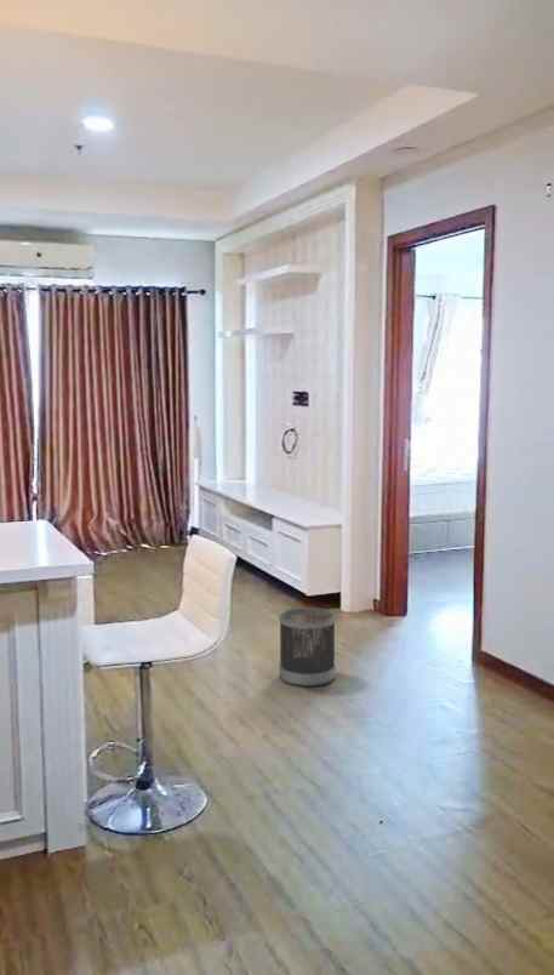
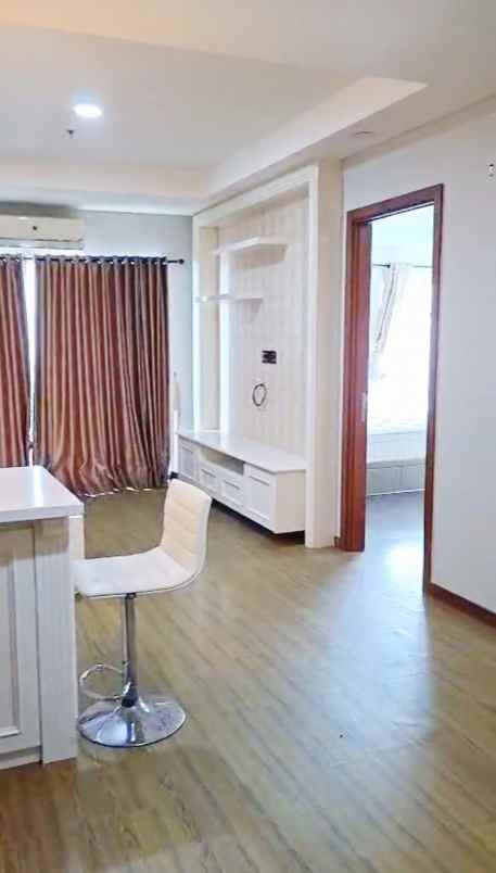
- wastebasket (307, 646)
